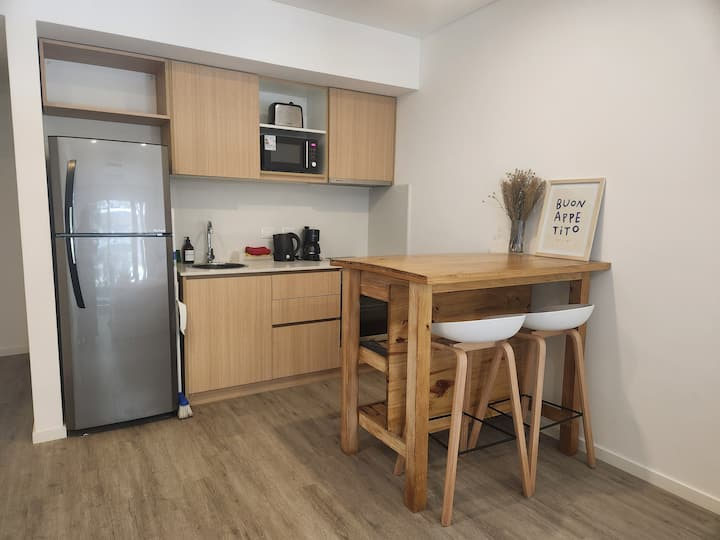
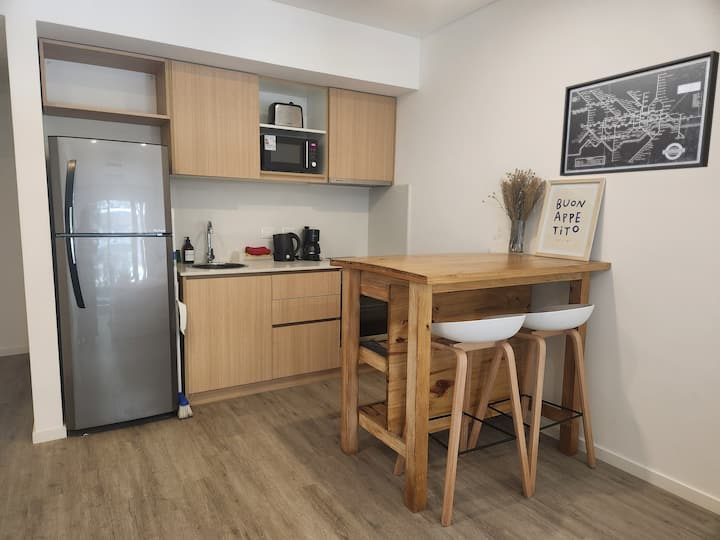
+ wall art (628, 122)
